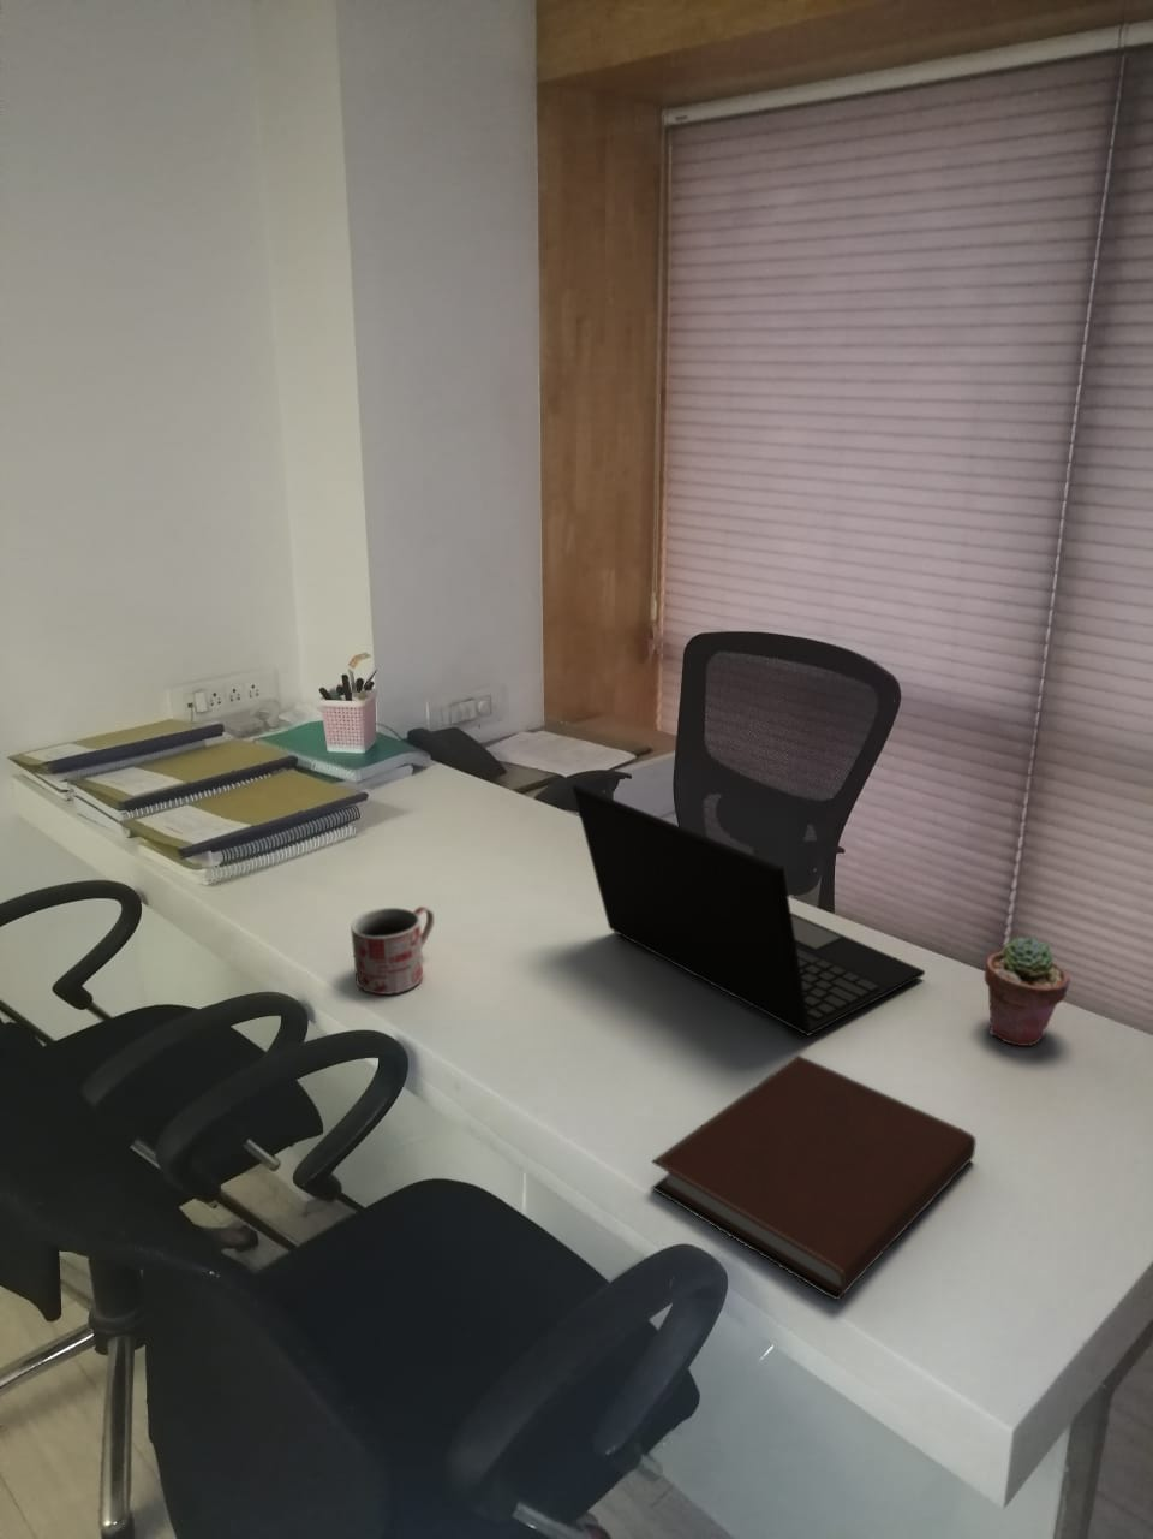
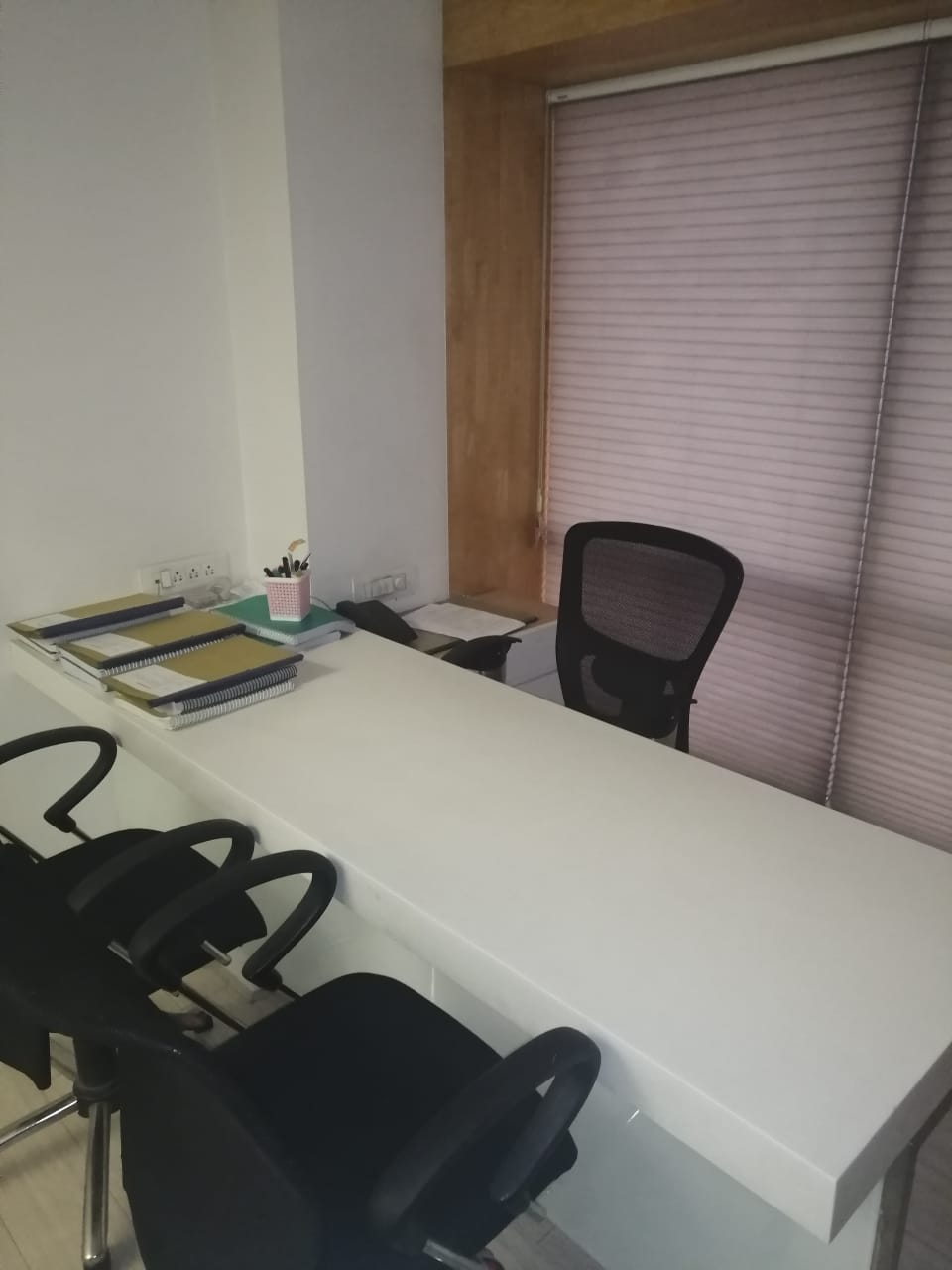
- laptop (747, 881)
- potted succulent (1023, 988)
- notebook (815, 1161)
- mug (398, 946)
